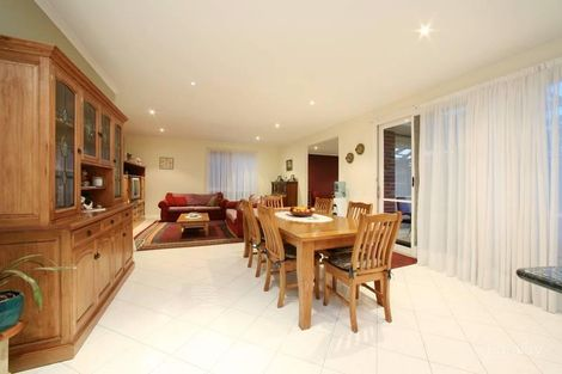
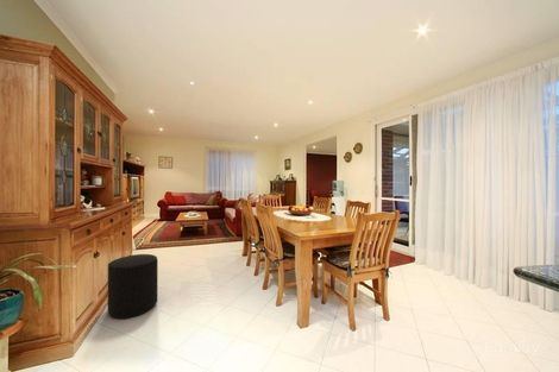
+ stool (133, 283)
